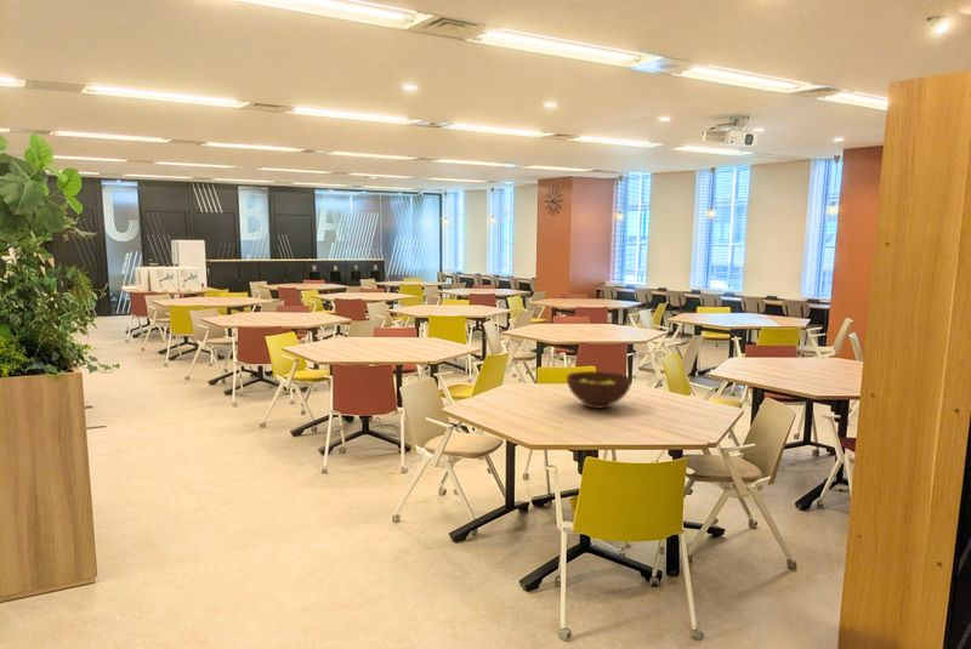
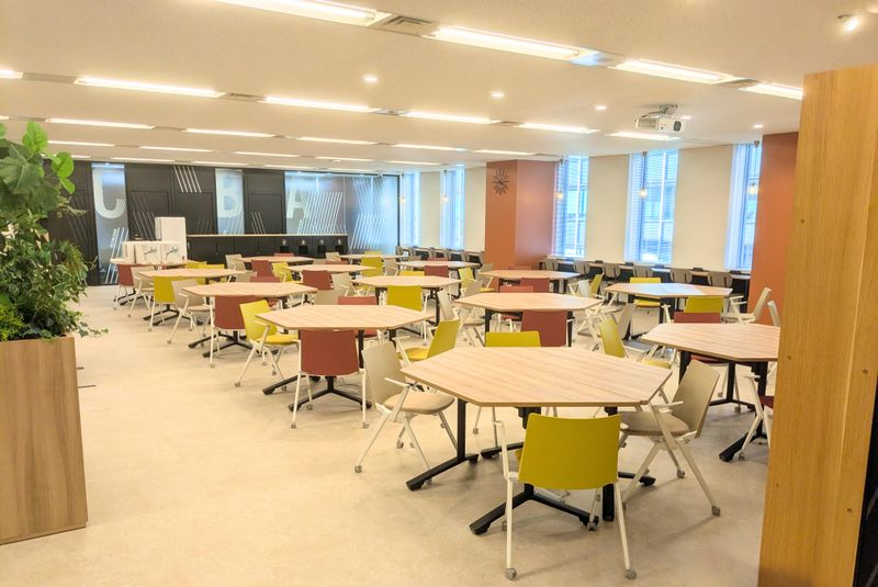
- fruit bowl (597, 392)
